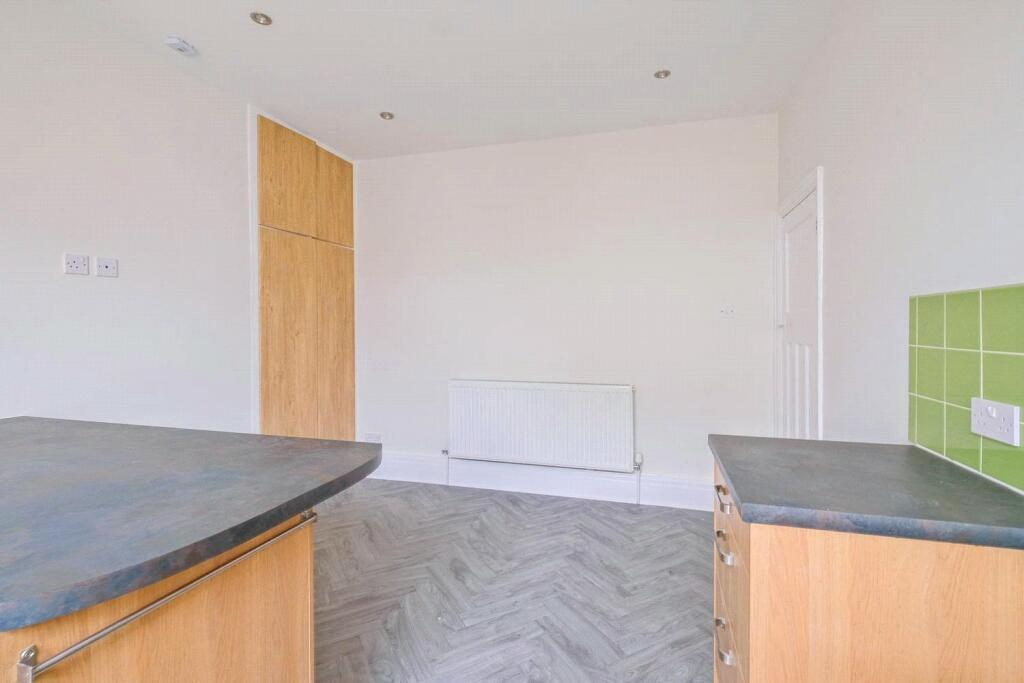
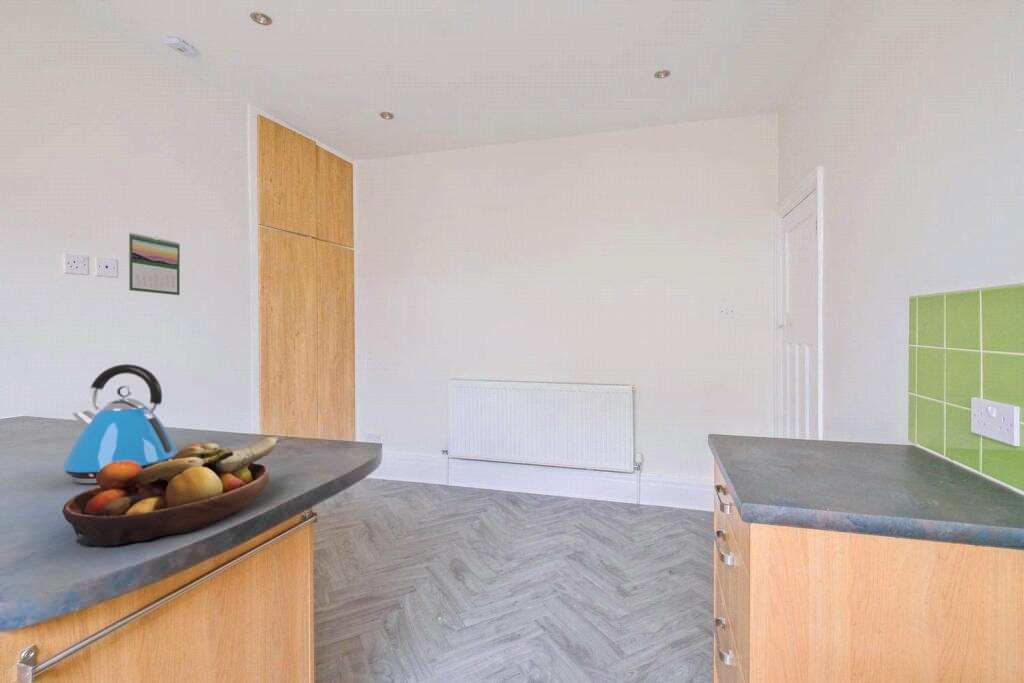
+ kettle (127, 417)
+ fruit bowl (179, 477)
+ calendar (155, 264)
